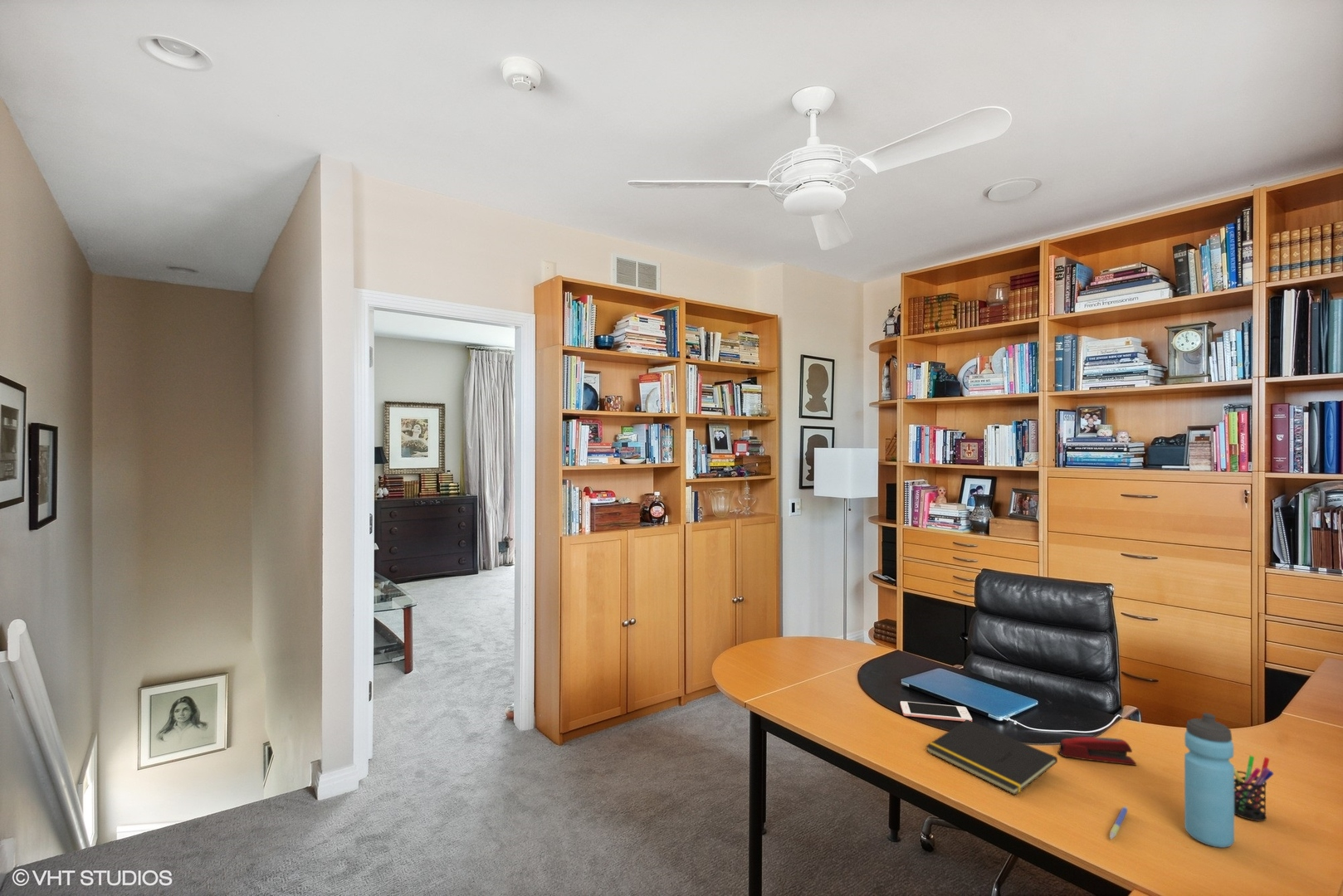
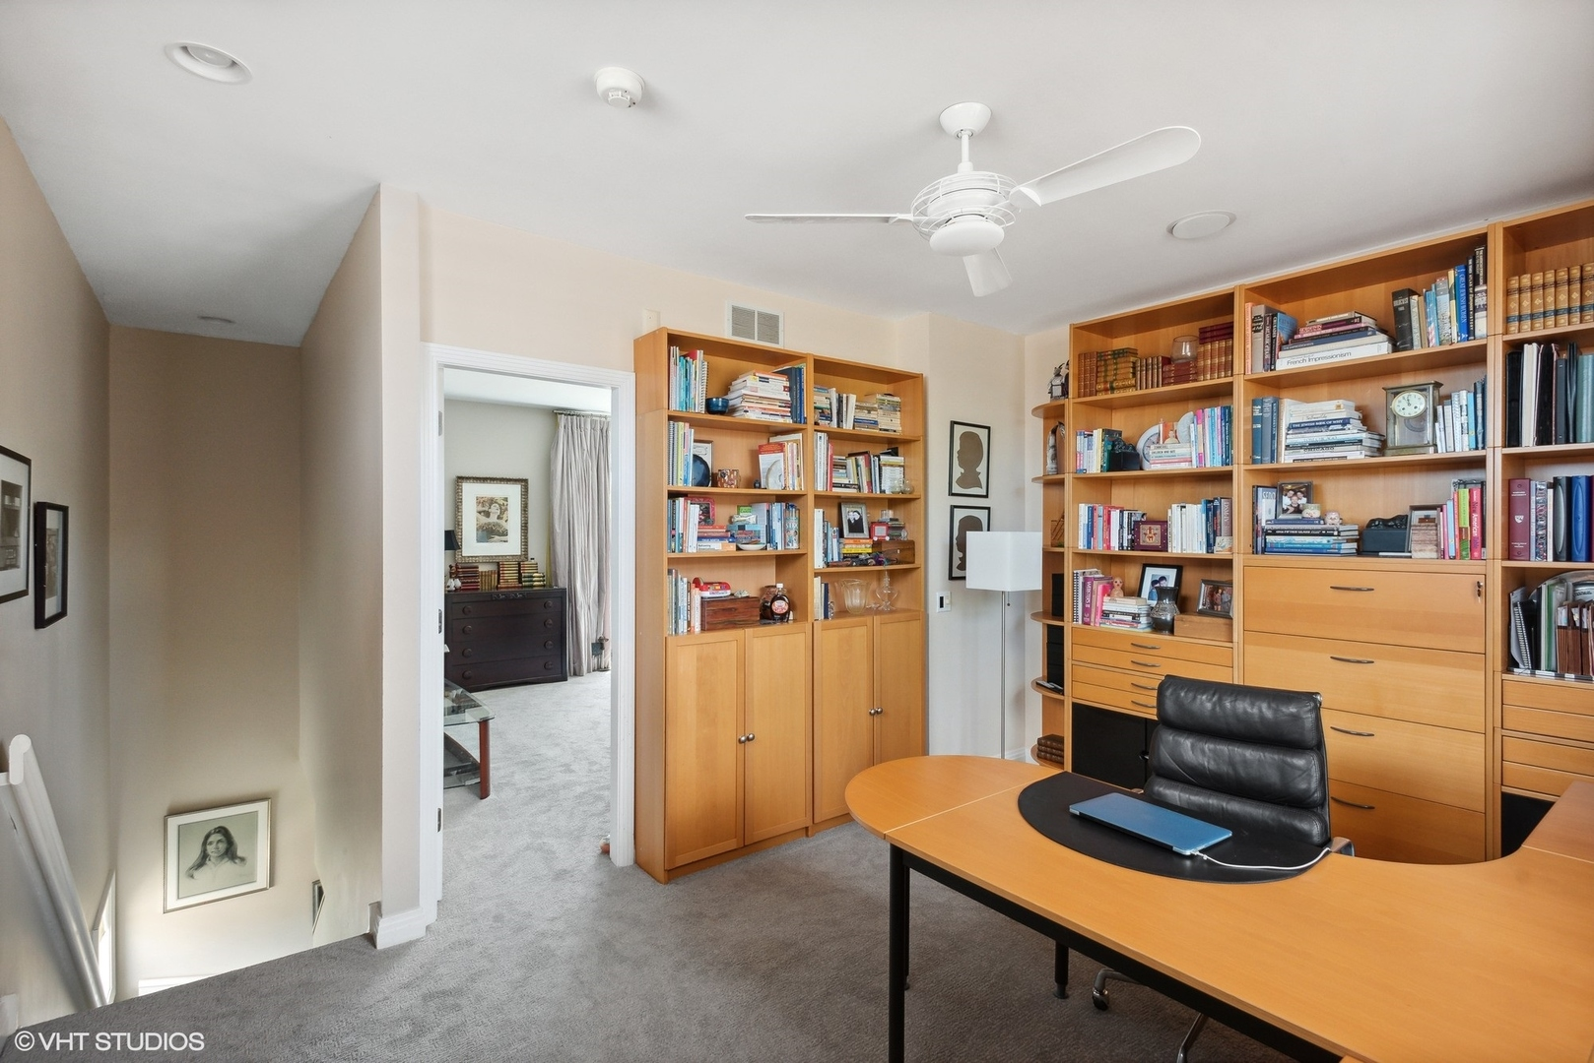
- pen (1118, 822)
- pen holder (1249, 782)
- notepad (989, 753)
- cell phone (935, 711)
- stapler (1096, 747)
- water bottle (1209, 776)
